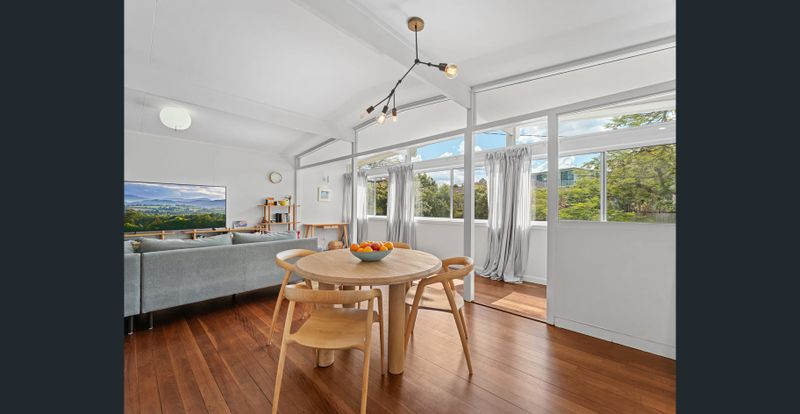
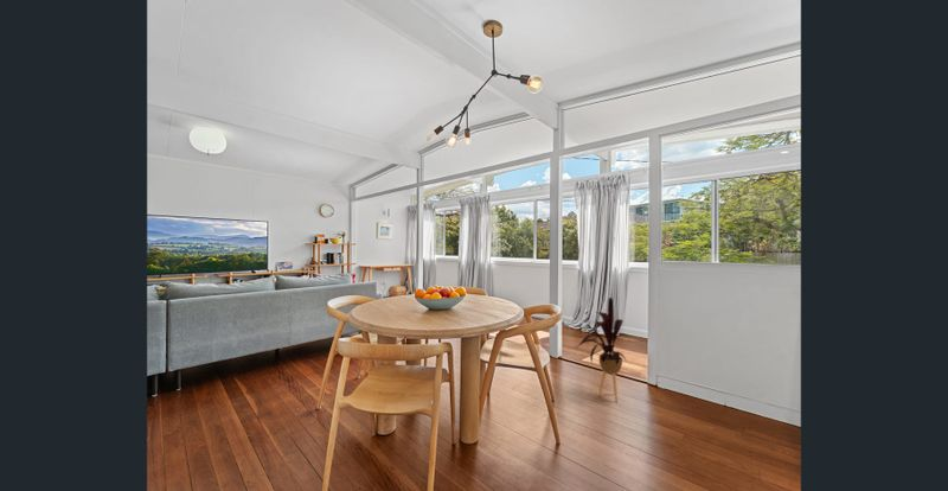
+ house plant (603, 345)
